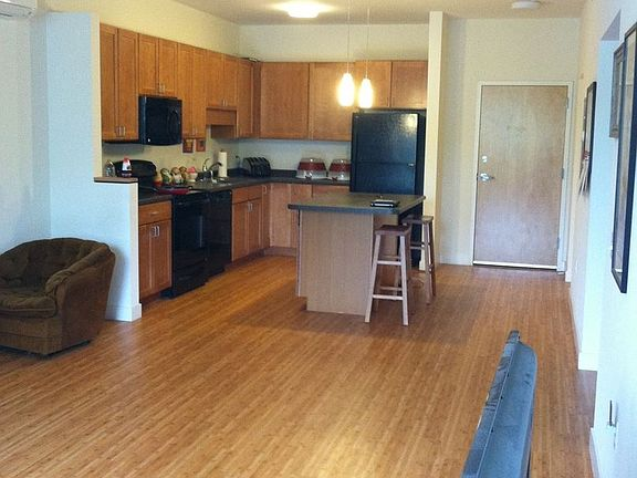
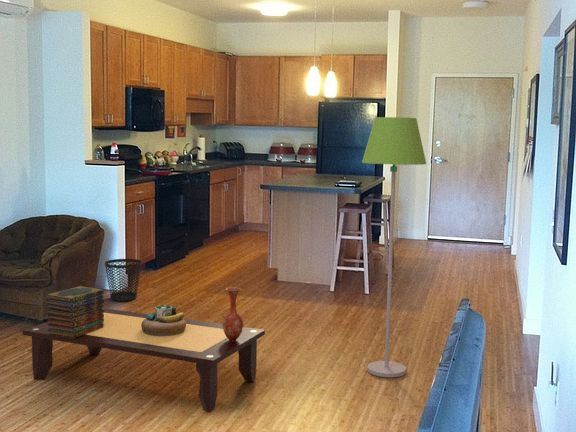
+ book stack (75, 311)
+ decorative bowl (163, 316)
+ vase (232, 314)
+ floor lamp (390, 246)
+ coffee table (145, 354)
+ wastebasket (123, 280)
